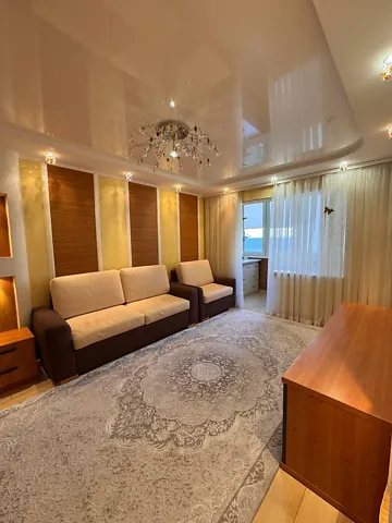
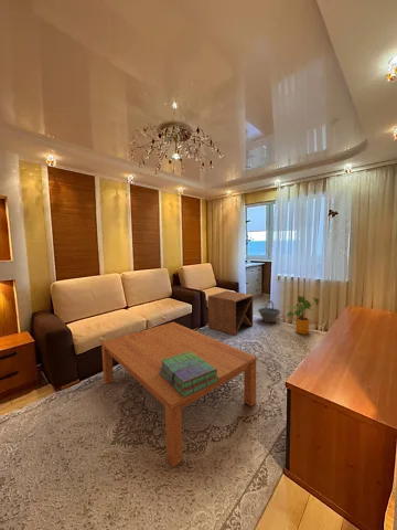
+ coffee table (162, 375)
+ bucket (269, 310)
+ stack of books (187, 370)
+ house plant (301, 315)
+ side table (230, 310)
